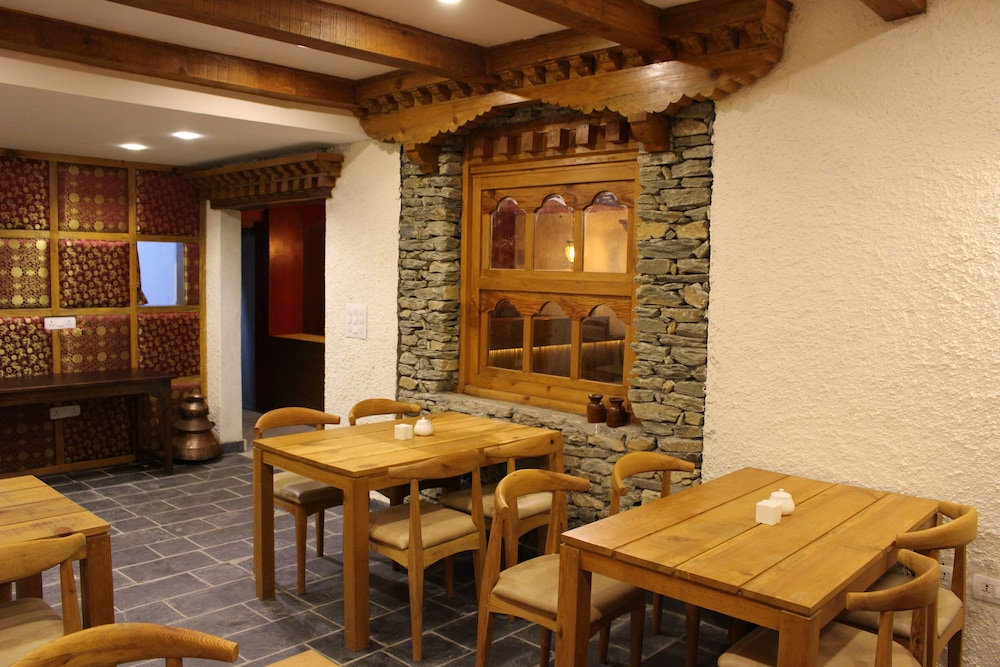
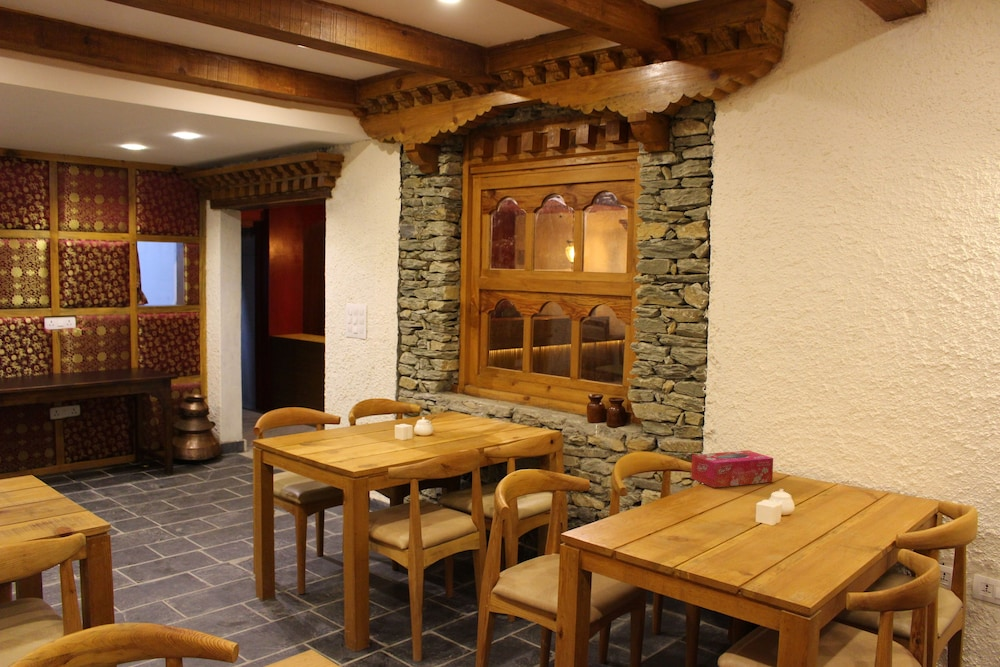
+ tissue box (731, 468)
